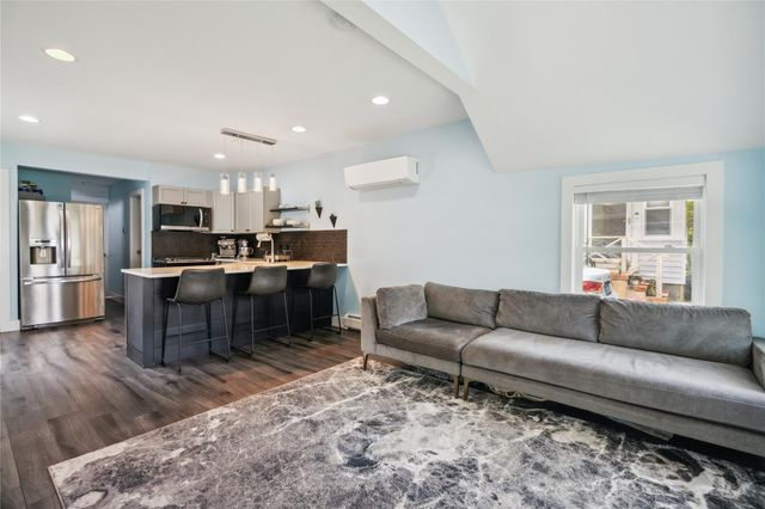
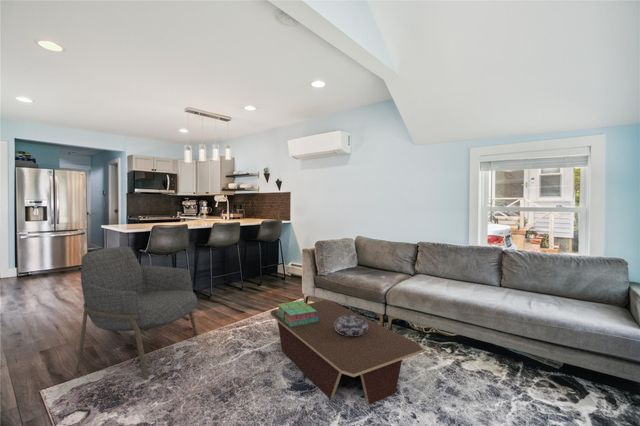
+ decorative bowl (350, 325)
+ coffee table (335, 344)
+ stack of books (296, 312)
+ armchair (144, 301)
